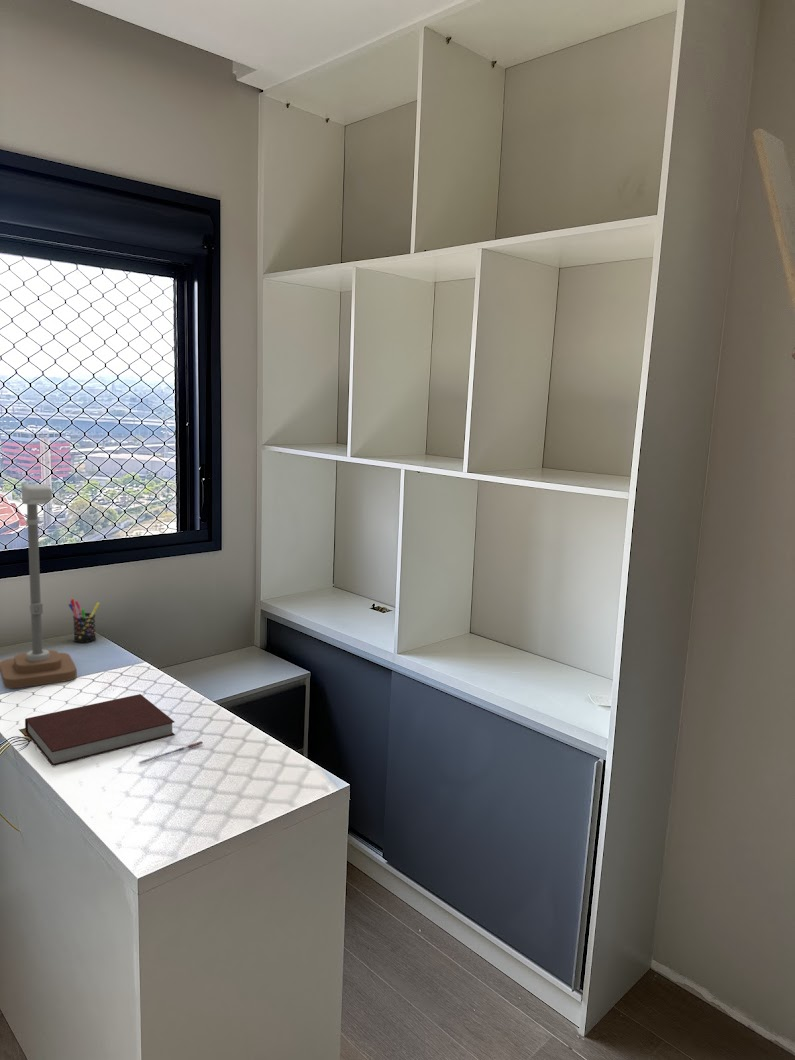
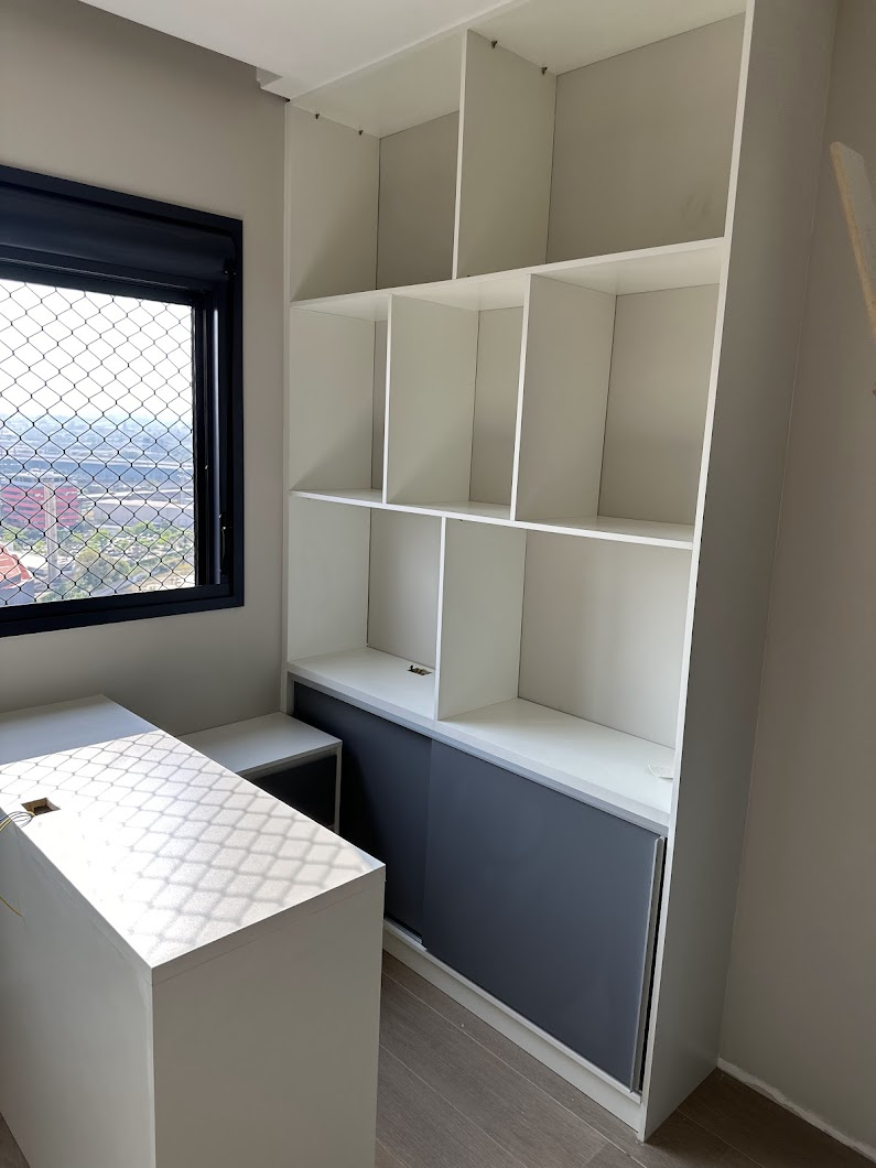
- desk lamp (36, 583)
- notebook (100, 726)
- pen (171, 752)
- pen holder (82, 619)
